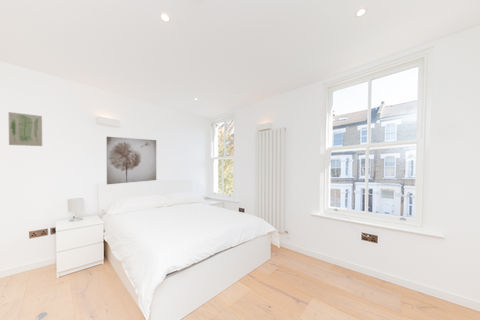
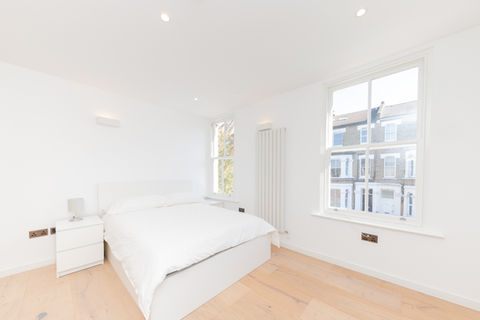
- wall art (133, 160)
- wall art (26, 129)
